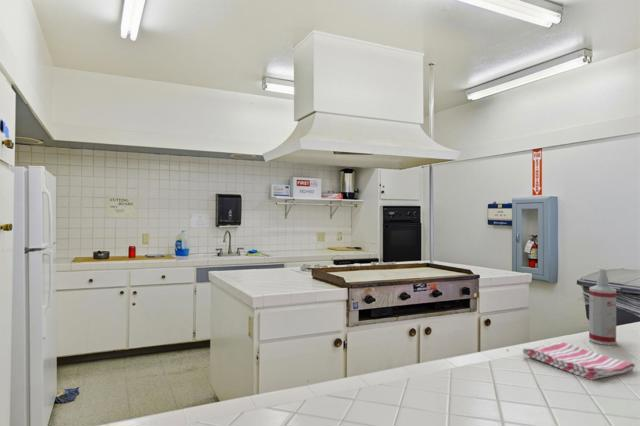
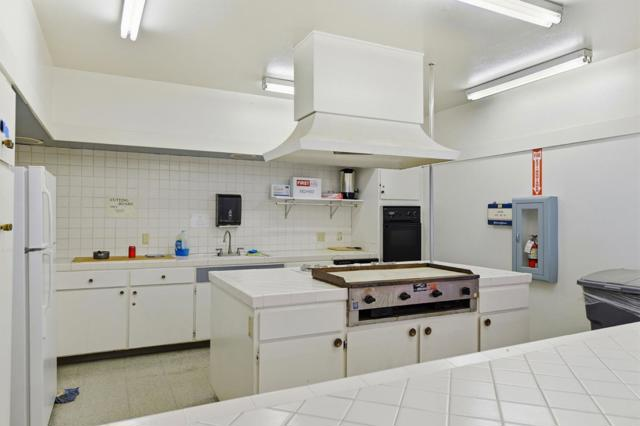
- spray bottle (602, 305)
- dish towel (575, 357)
